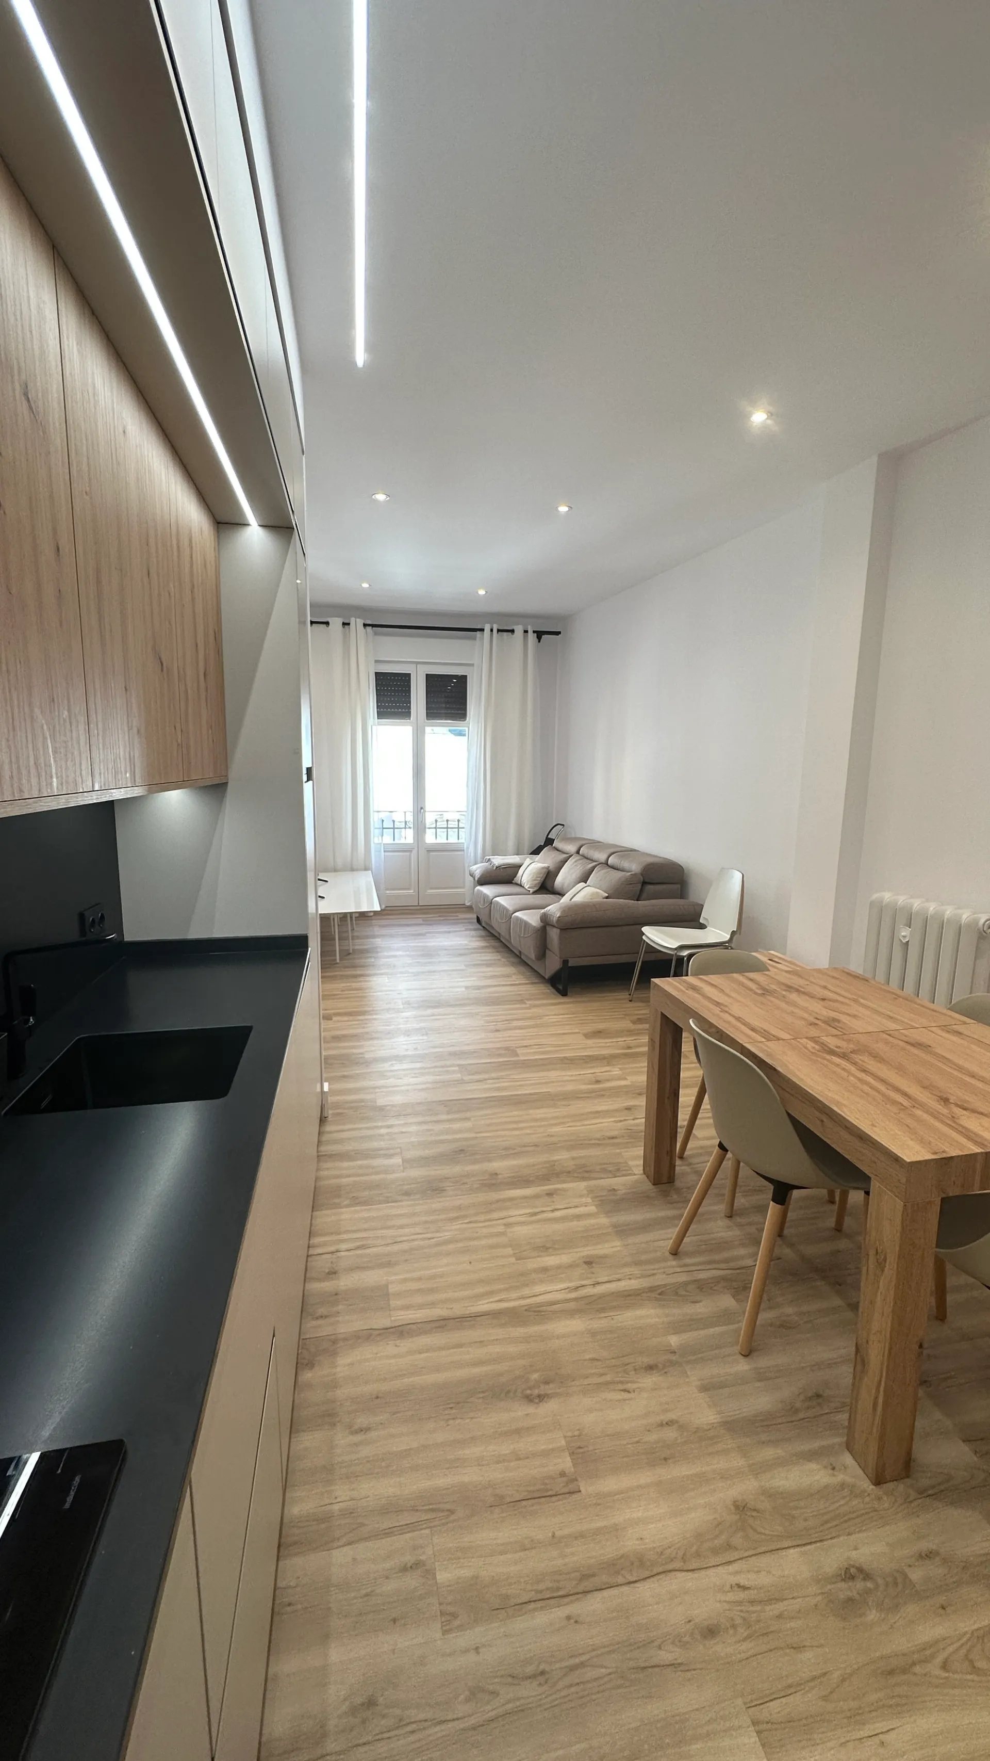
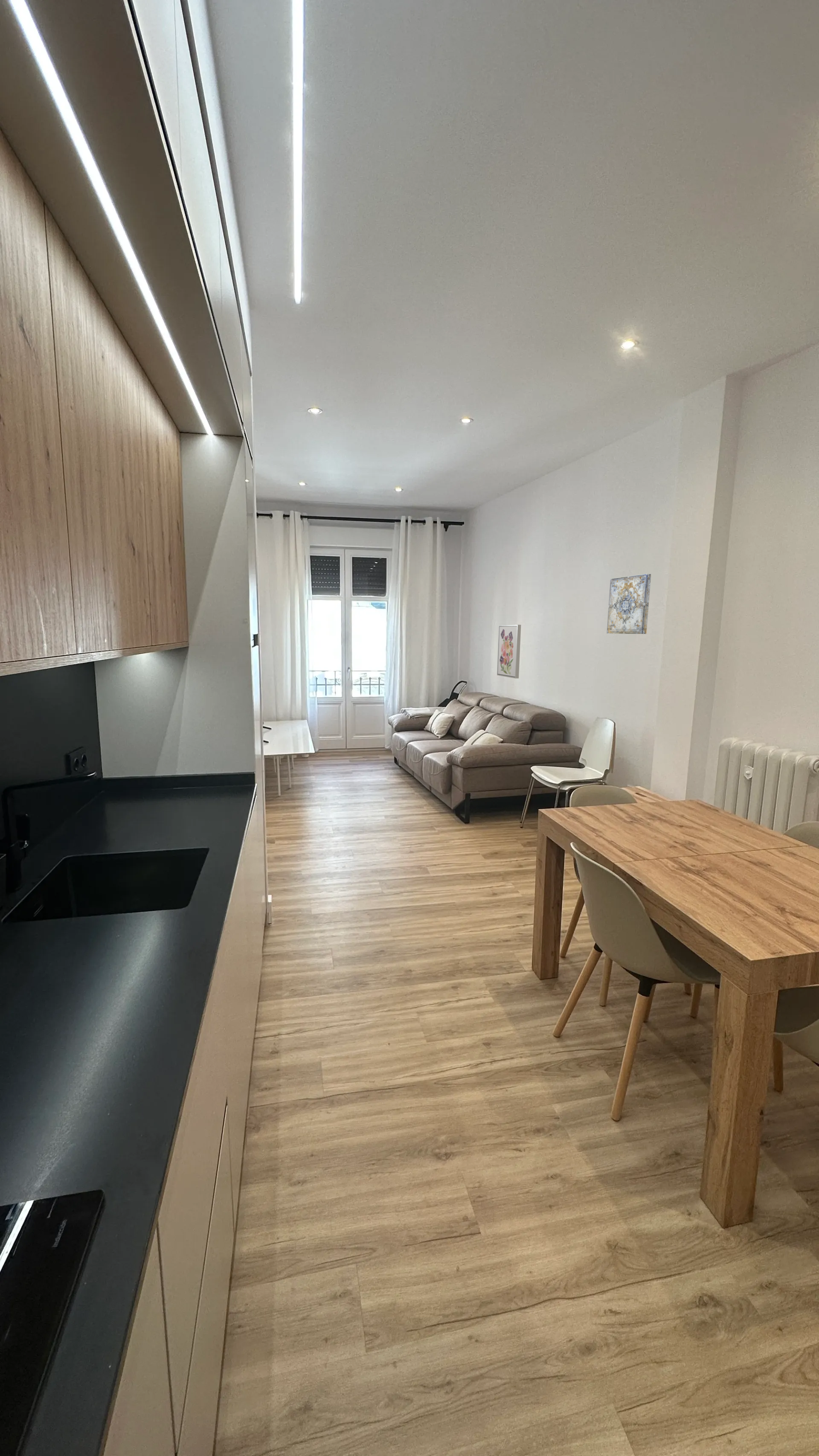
+ wall art (508, 651)
+ wall art (627, 605)
